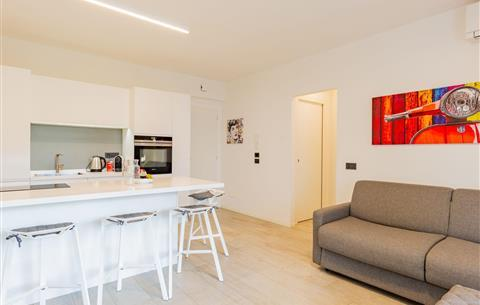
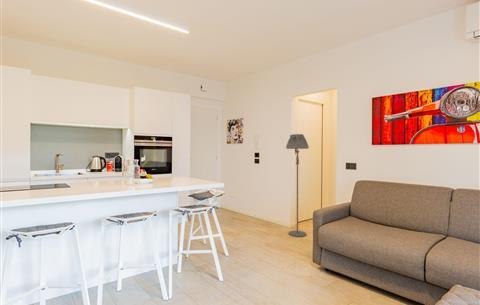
+ floor lamp (297, 184)
